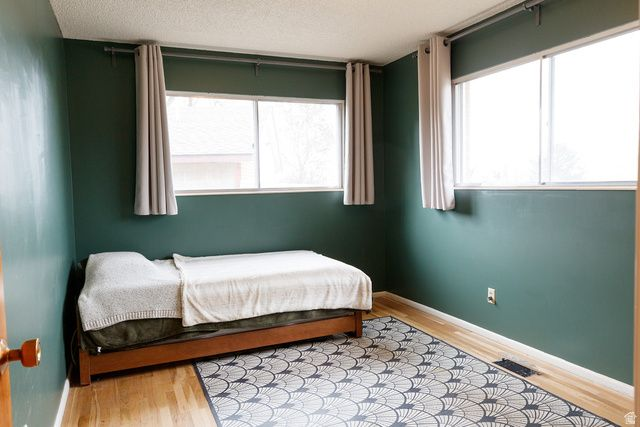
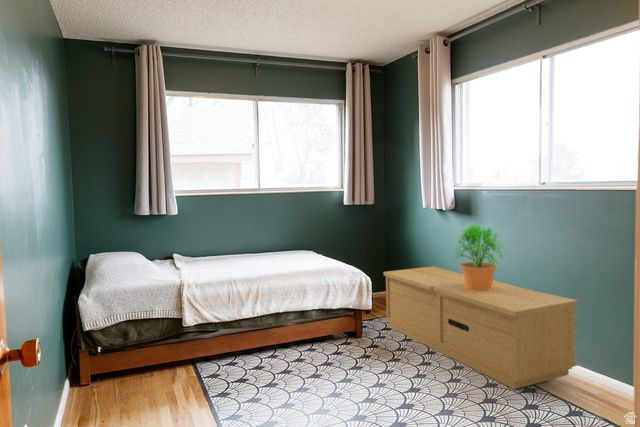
+ potted plant (479, 255)
+ dresser (465, 315)
